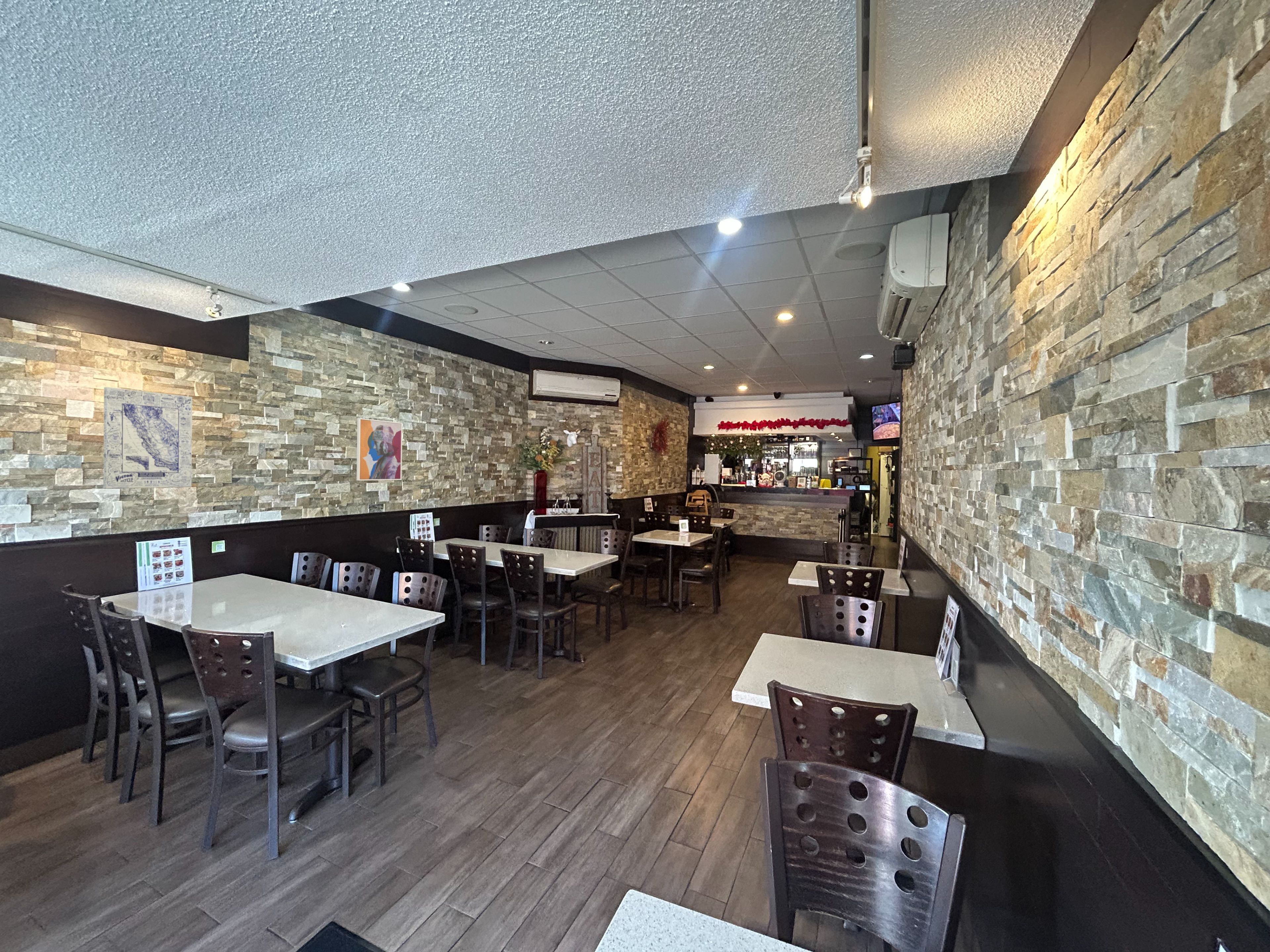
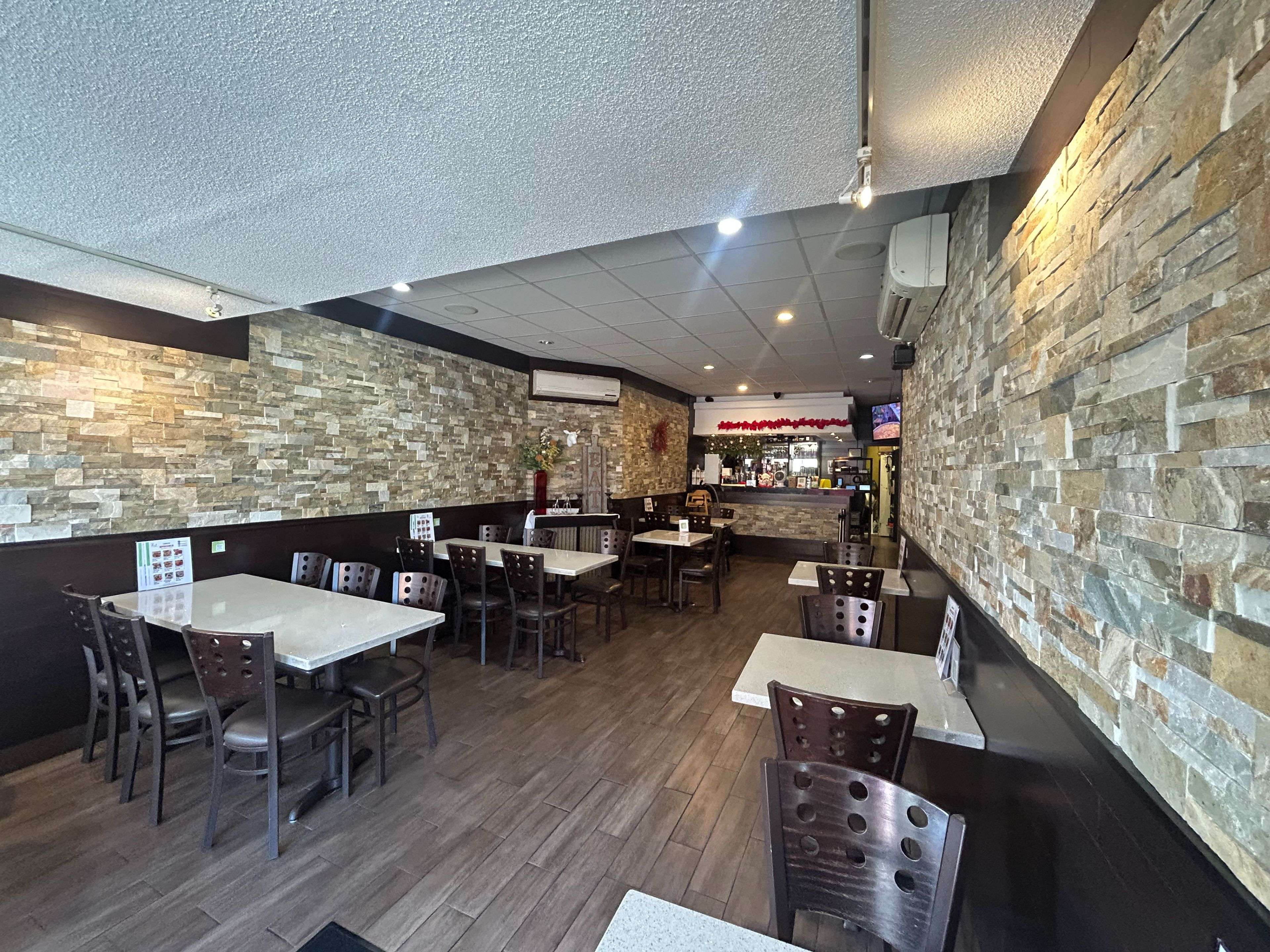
- wall art (150, 440)
- wall art (380, 450)
